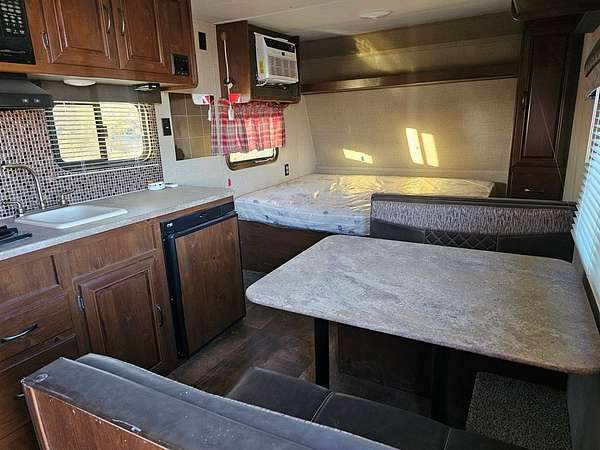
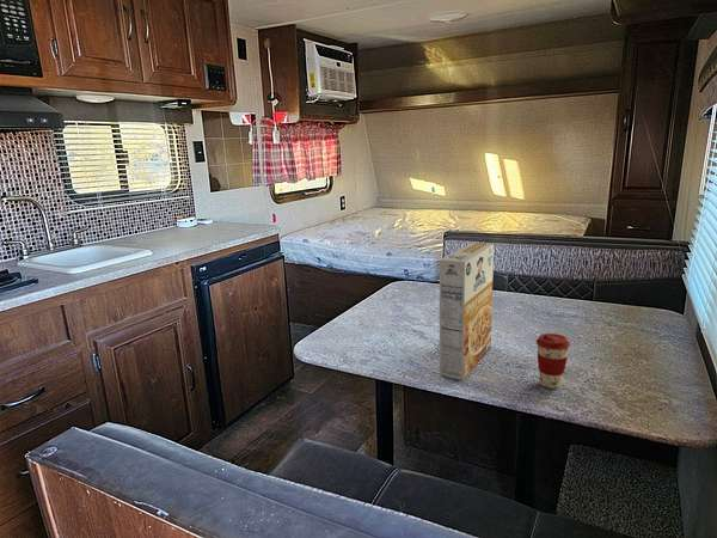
+ cereal box (467, 307)
+ coffee cup (551, 361)
